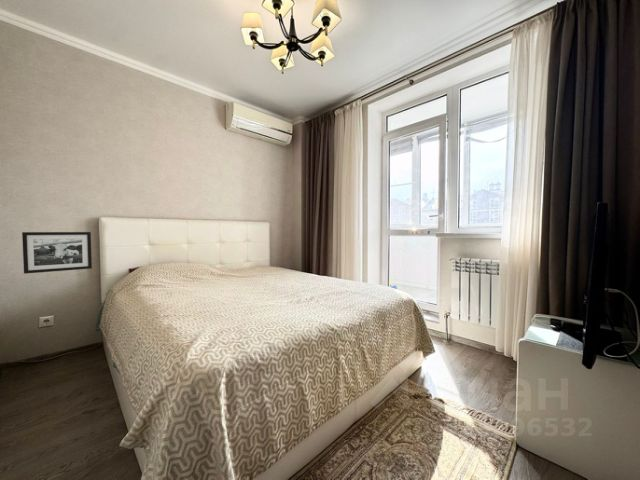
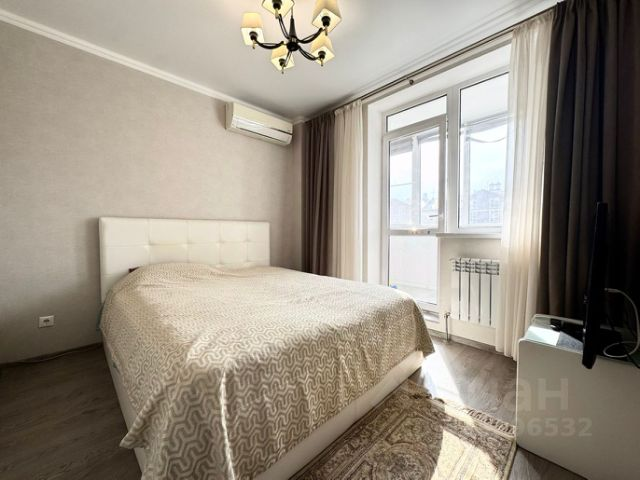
- picture frame (59, 251)
